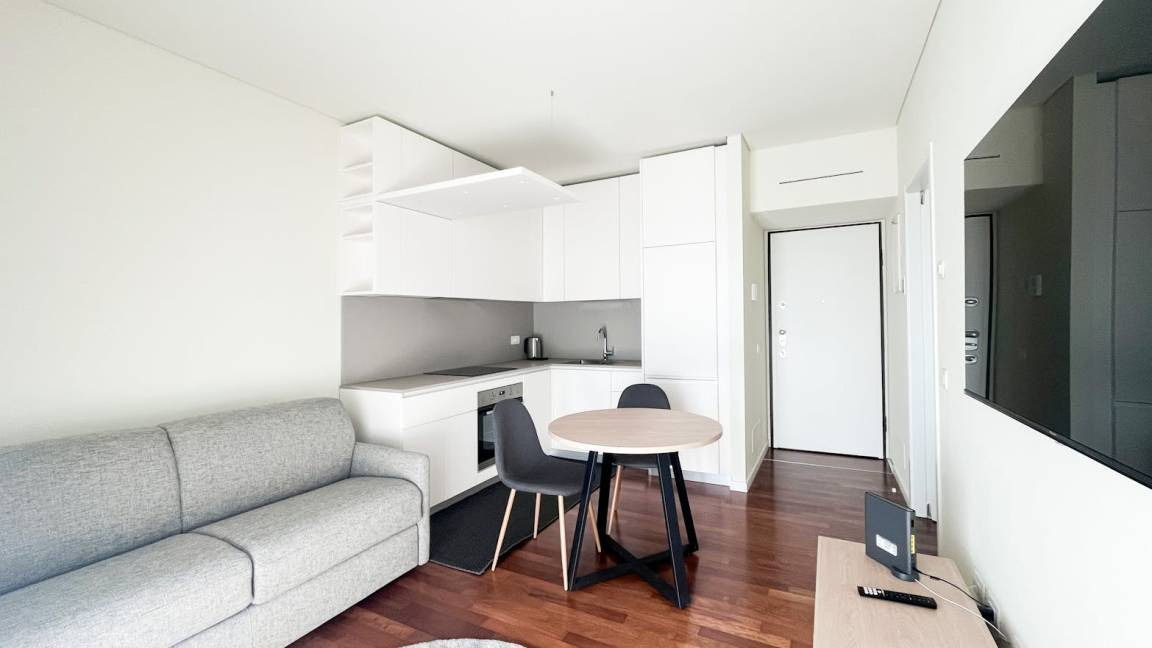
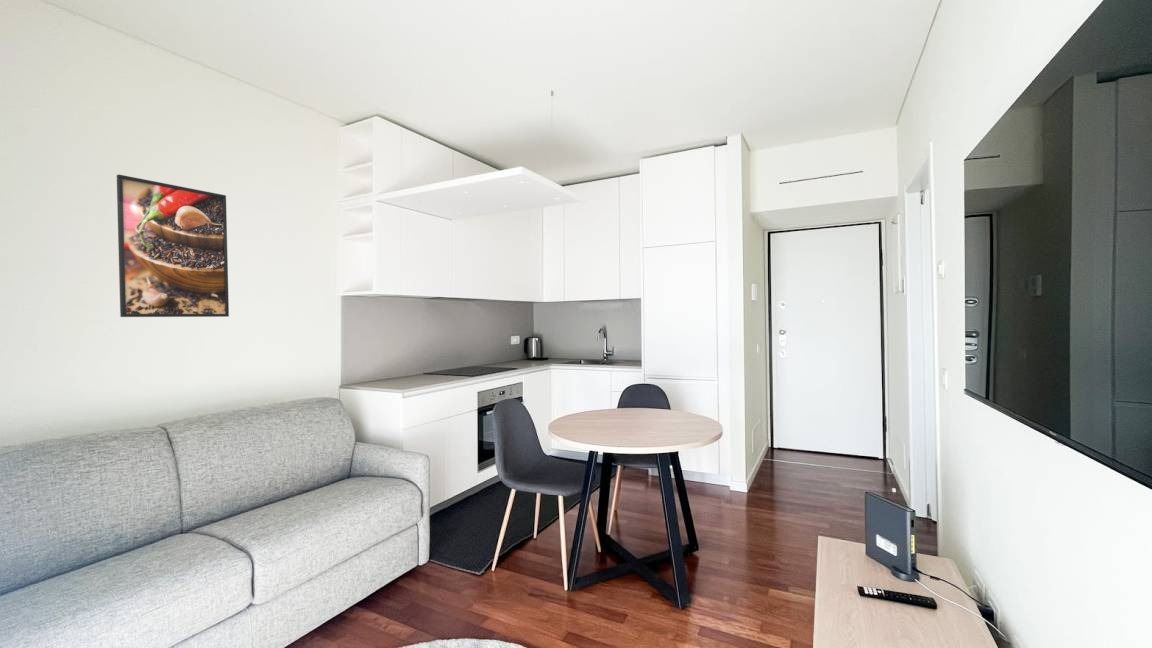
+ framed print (177, 251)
